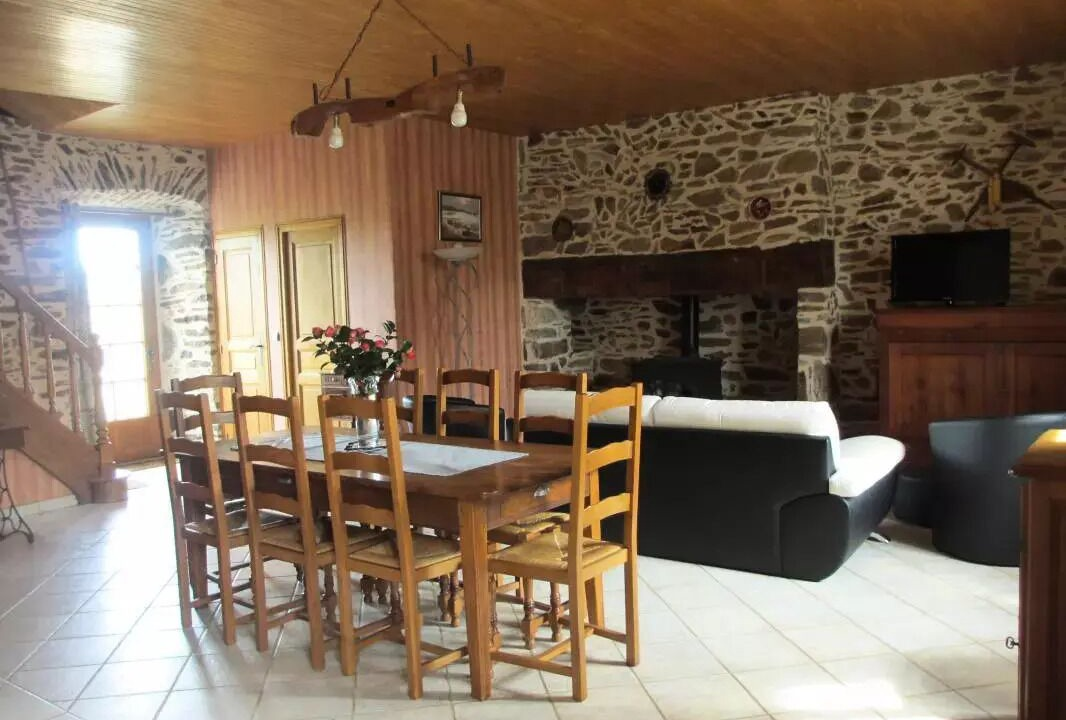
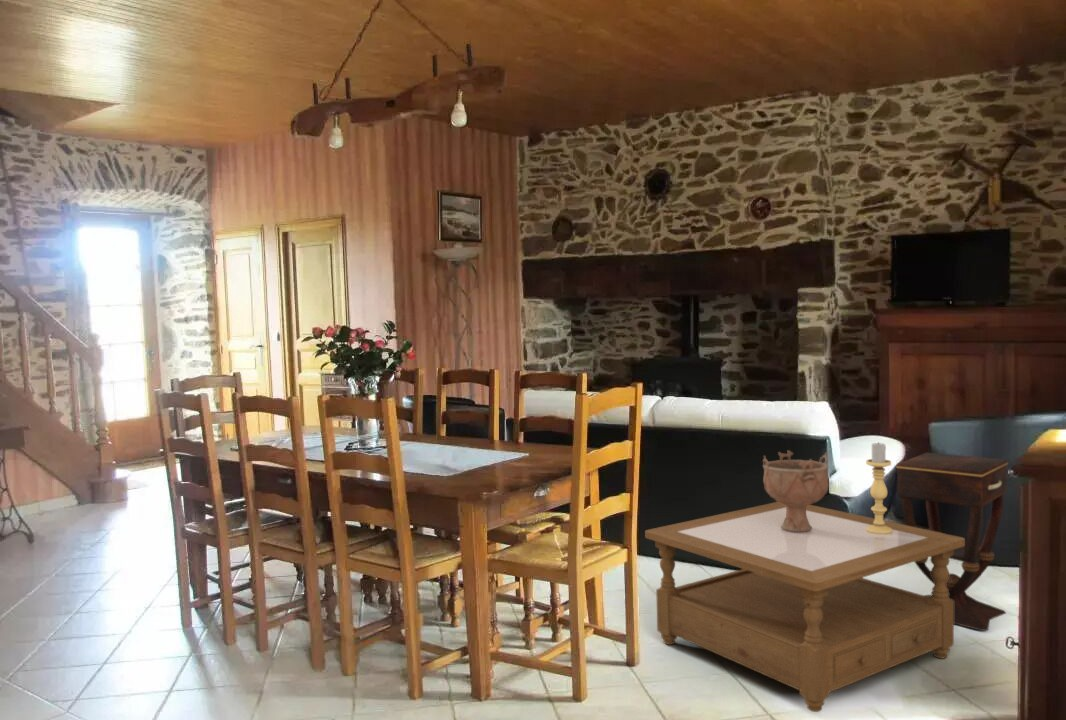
+ decorative bowl (796, 491)
+ candle holder (878, 485)
+ coffee table (799, 592)
+ side table (957, 548)
